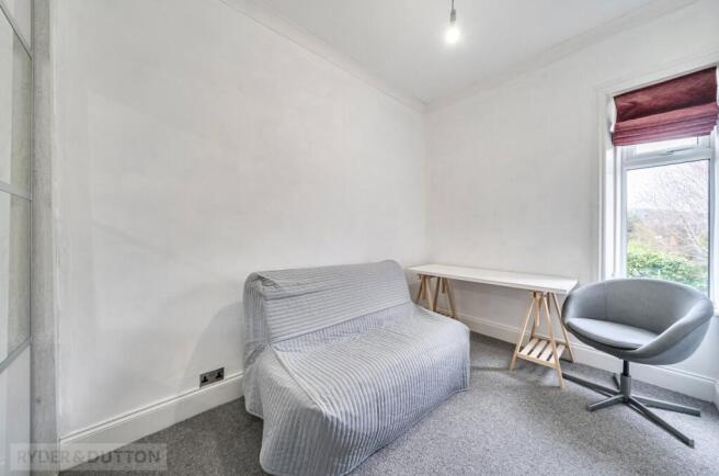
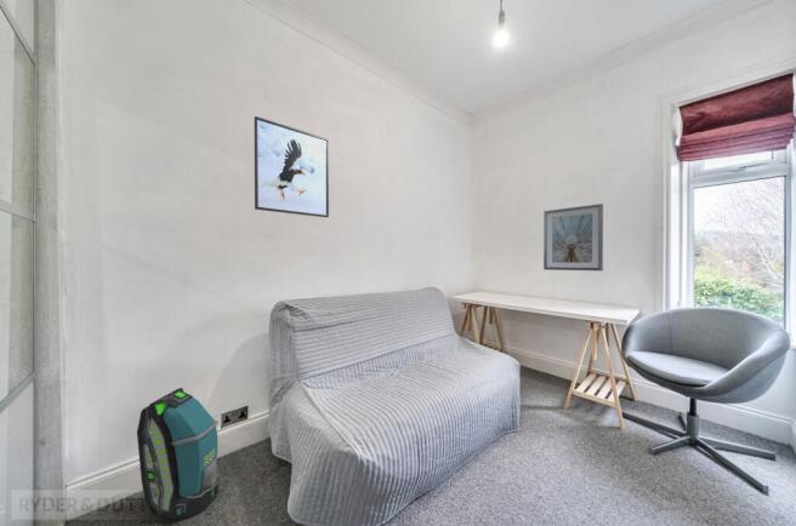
+ backpack (180, 446)
+ picture frame (570, 239)
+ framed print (294, 171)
